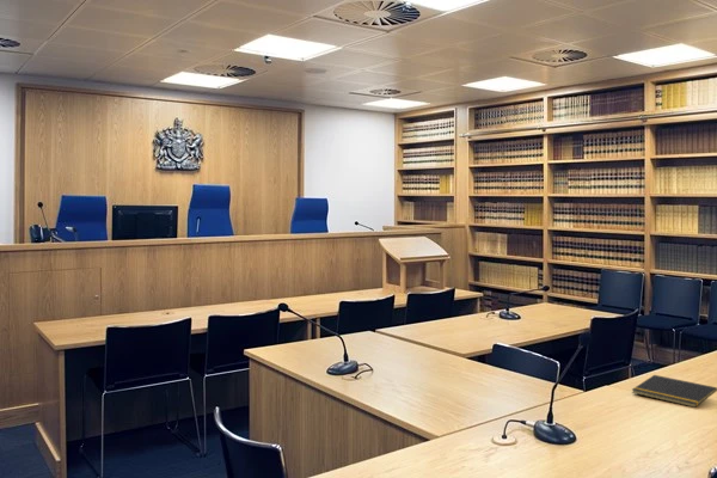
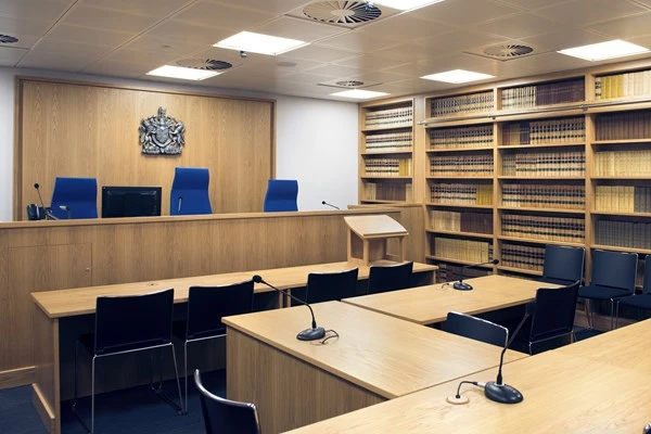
- notepad (673, 390)
